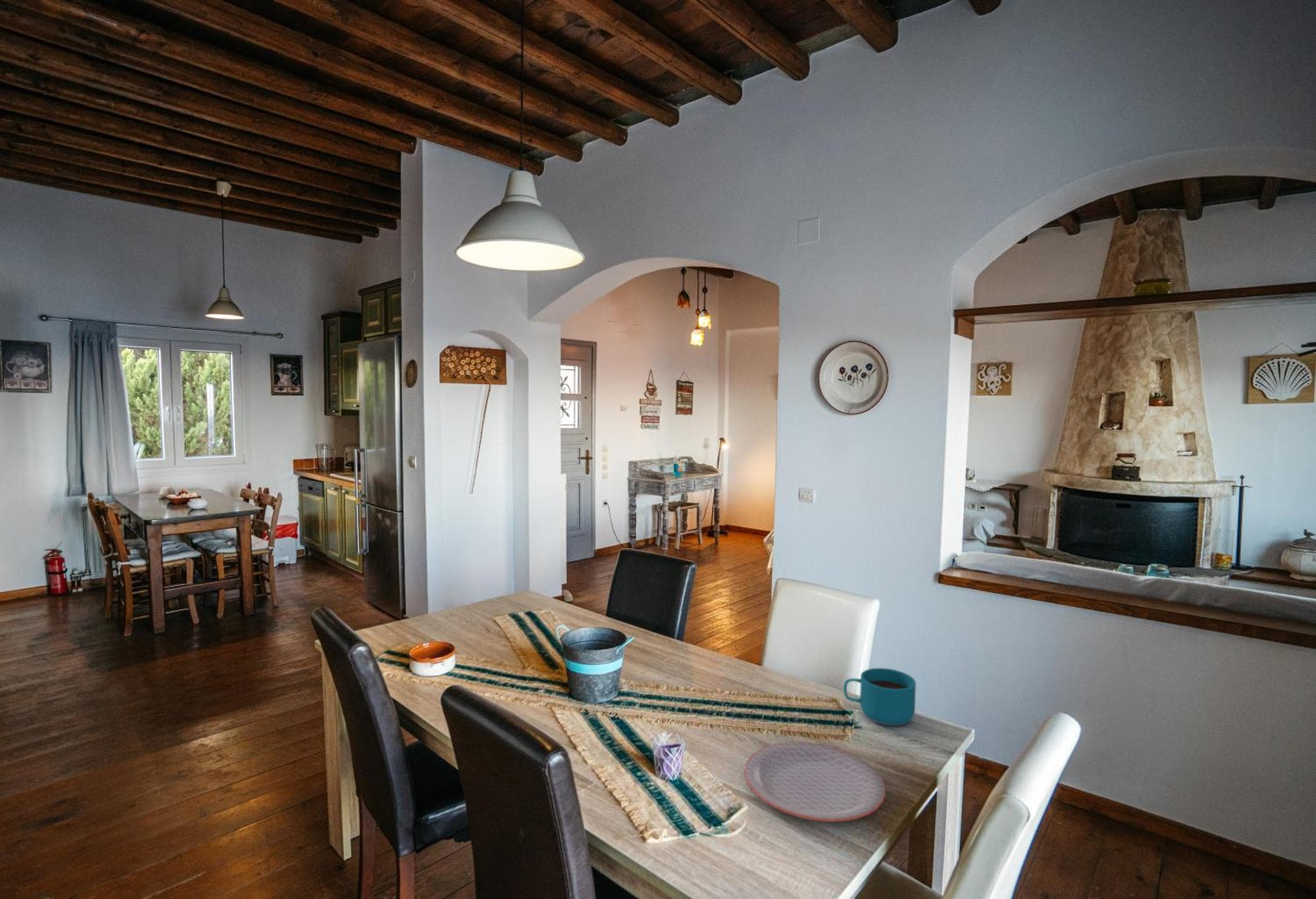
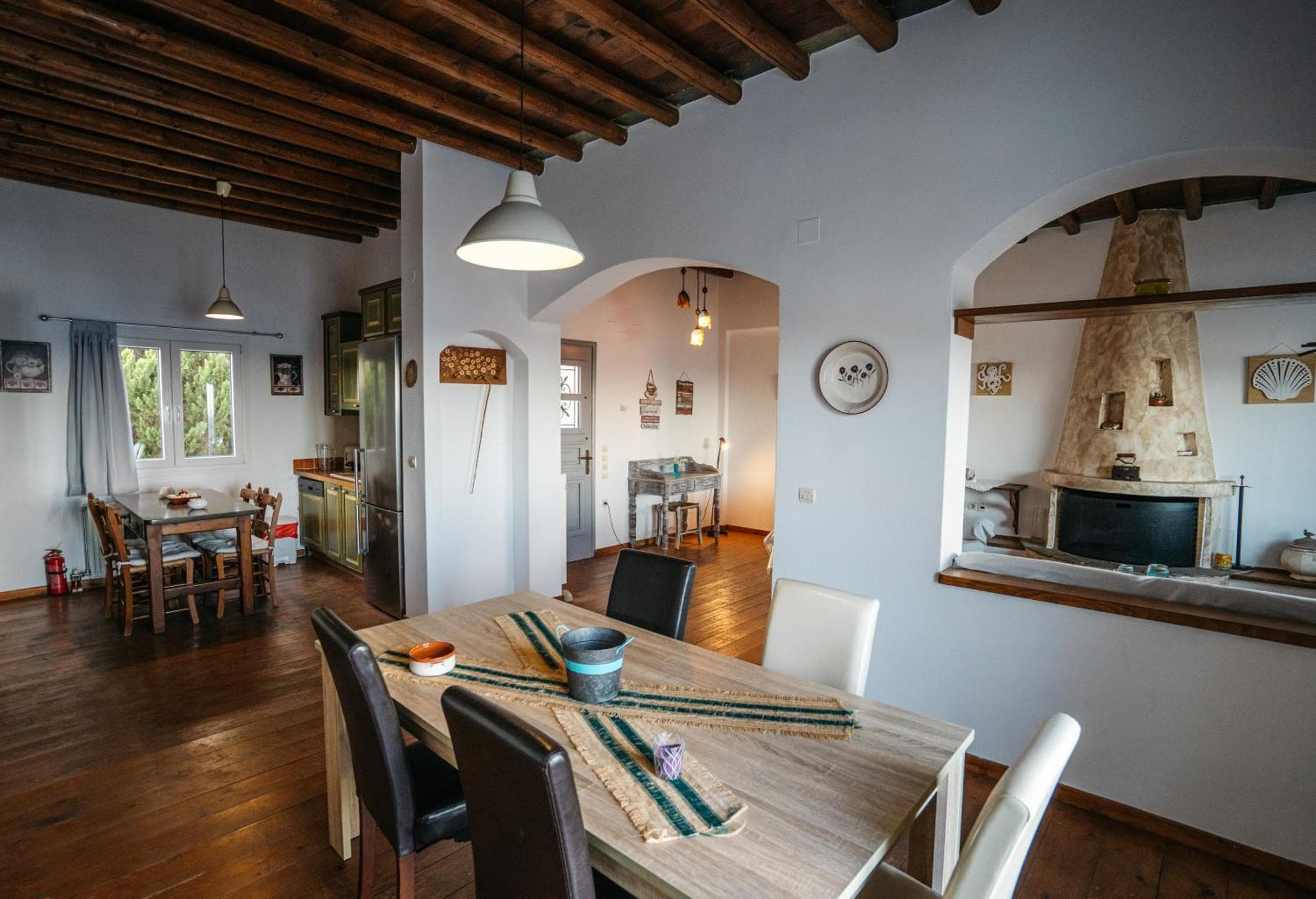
- plate (813, 781)
- cup (878, 696)
